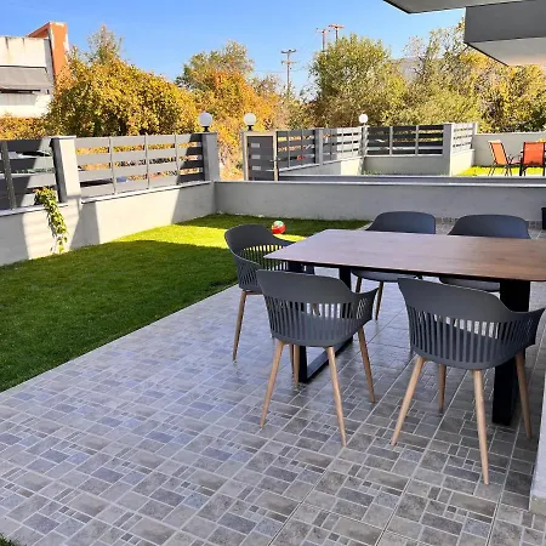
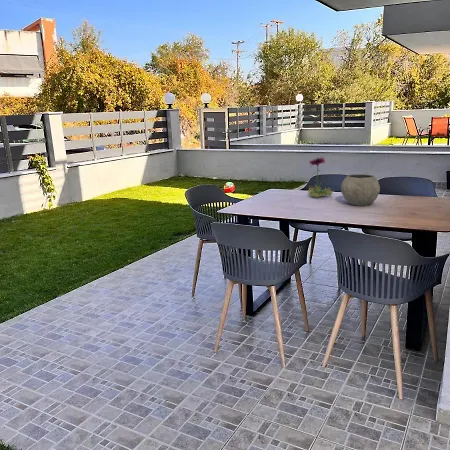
+ bowl (359, 189)
+ flower (319, 176)
